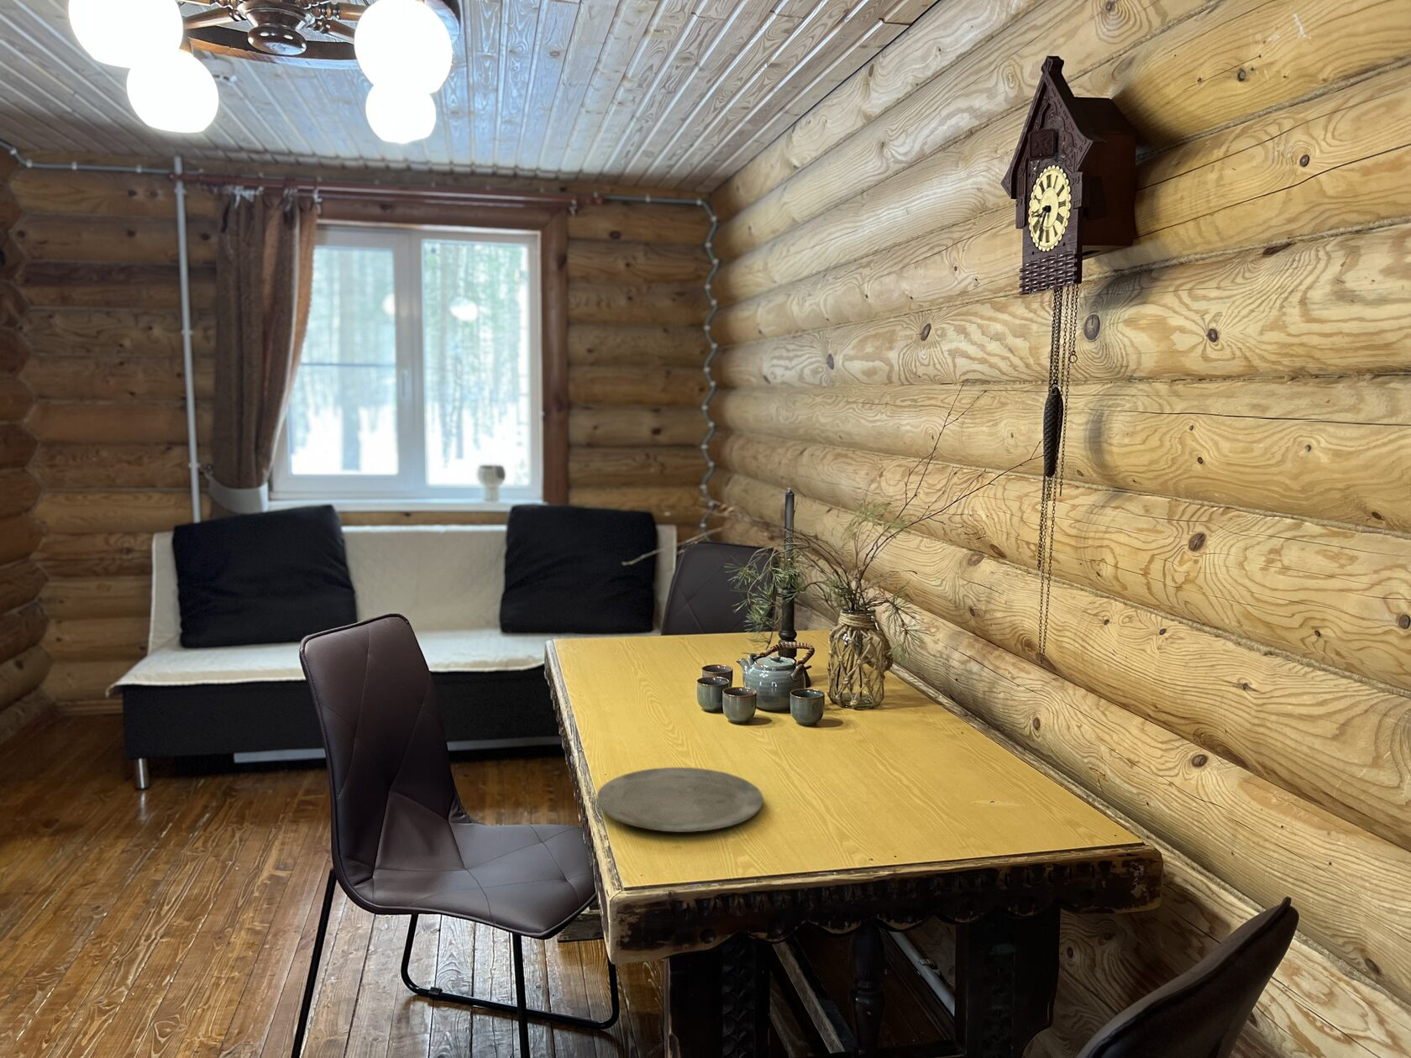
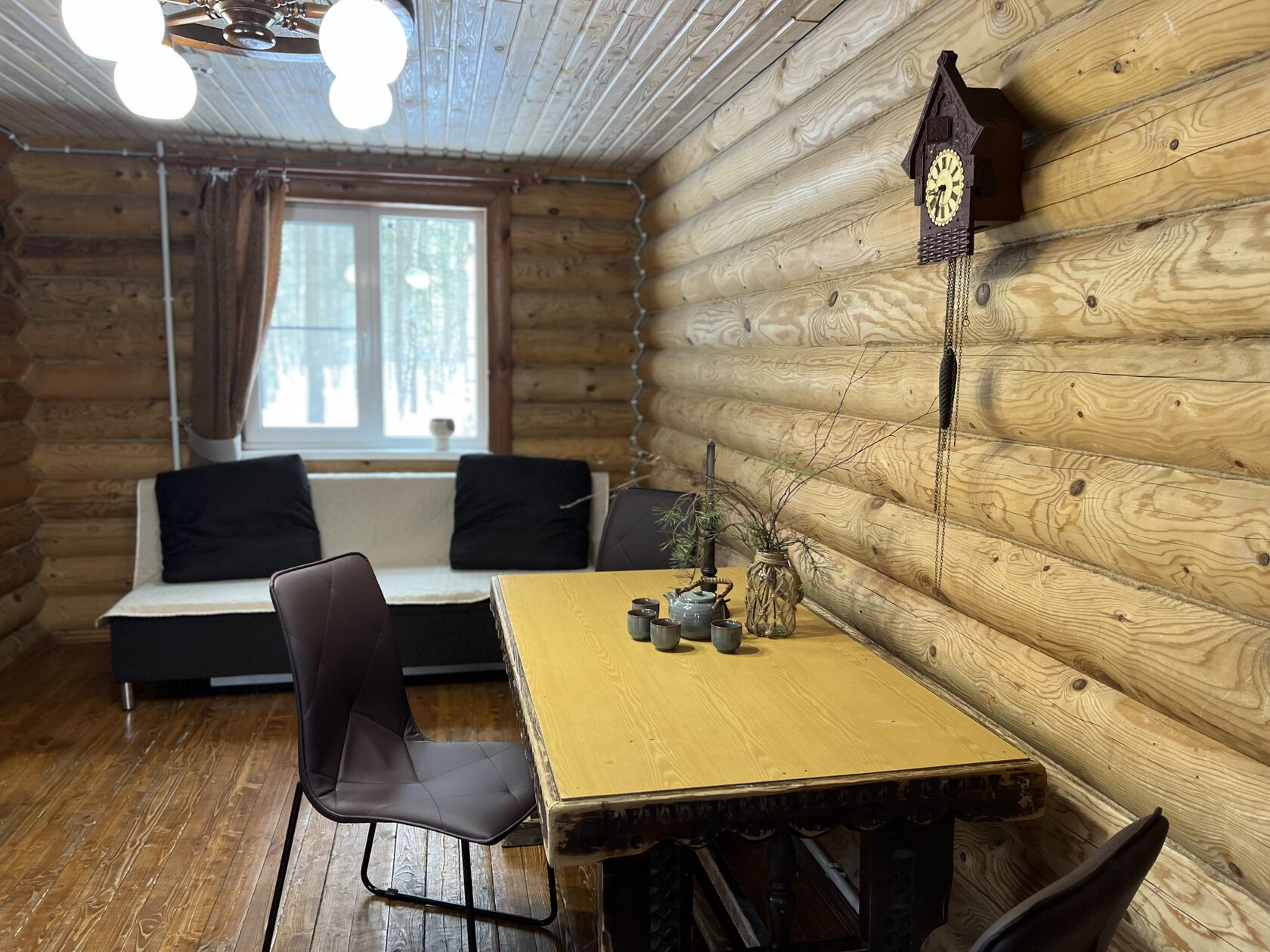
- plate (680, 799)
